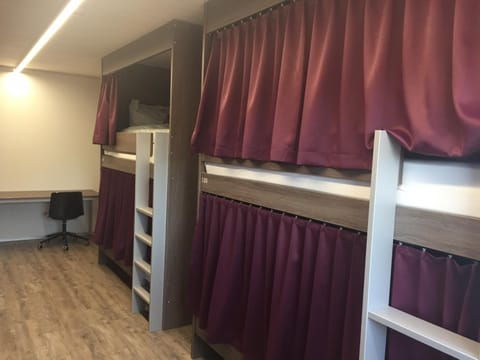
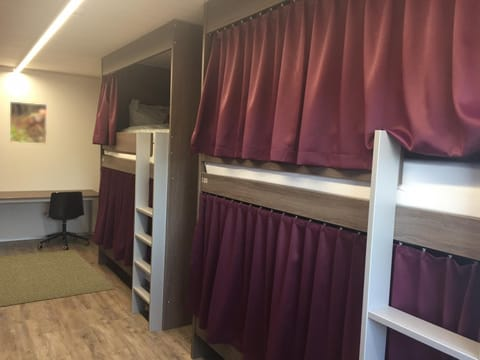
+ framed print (28, 123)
+ rug (38, 272)
